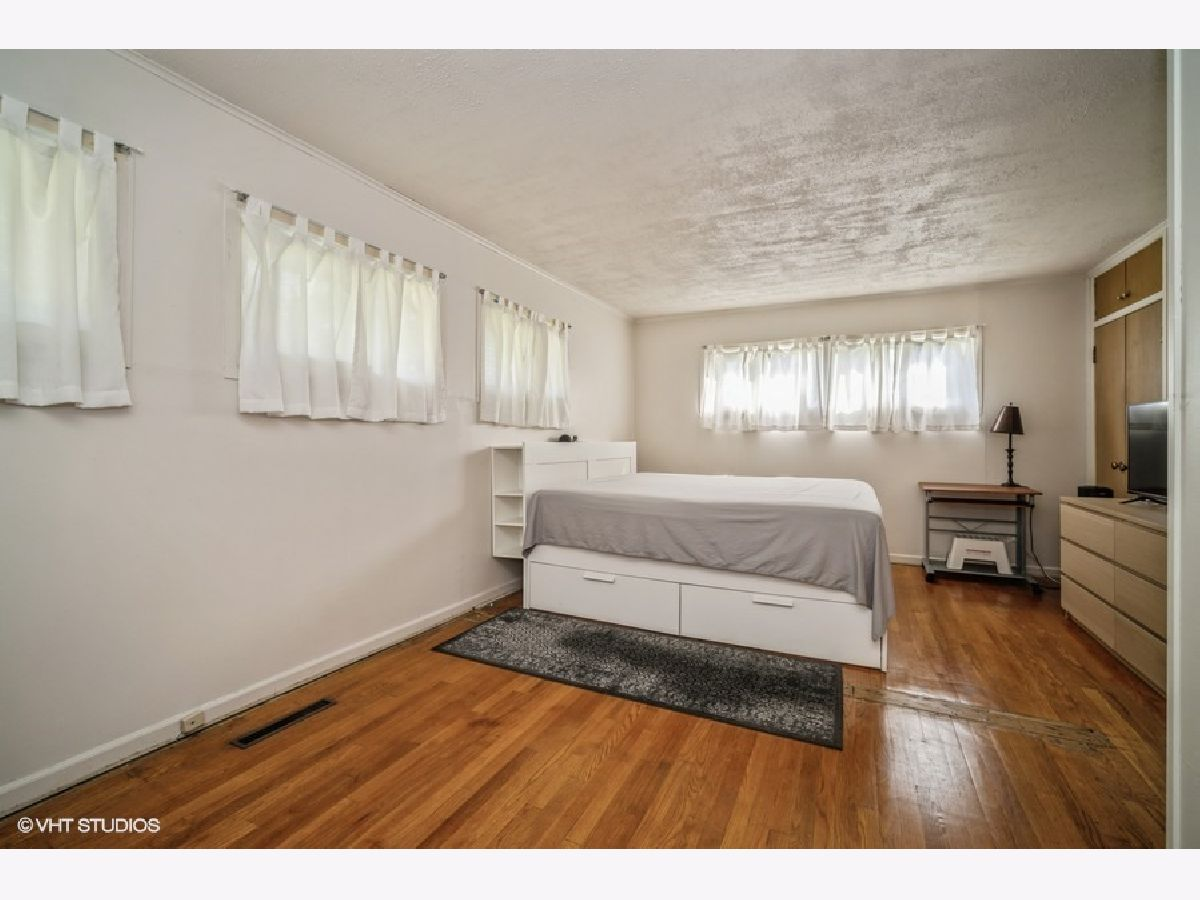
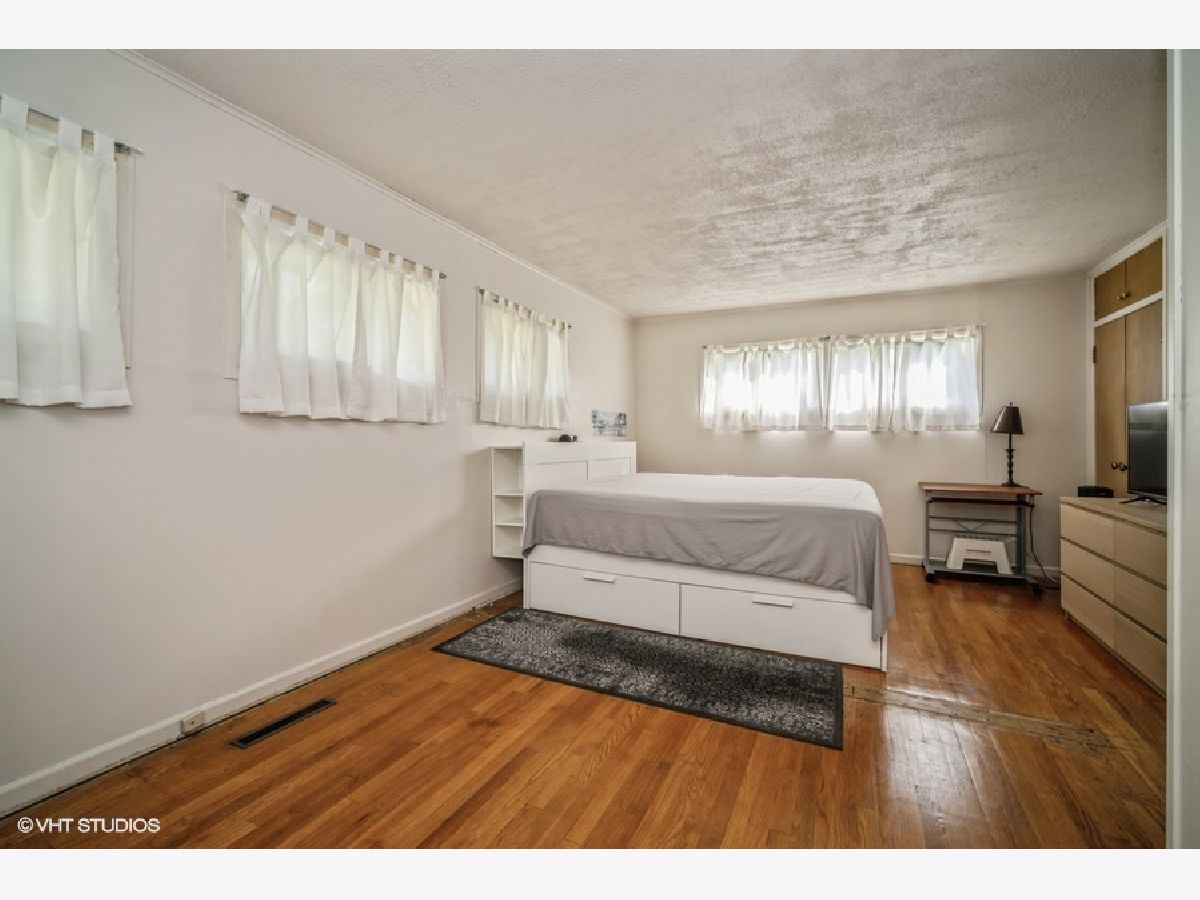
+ wall art (610, 424)
